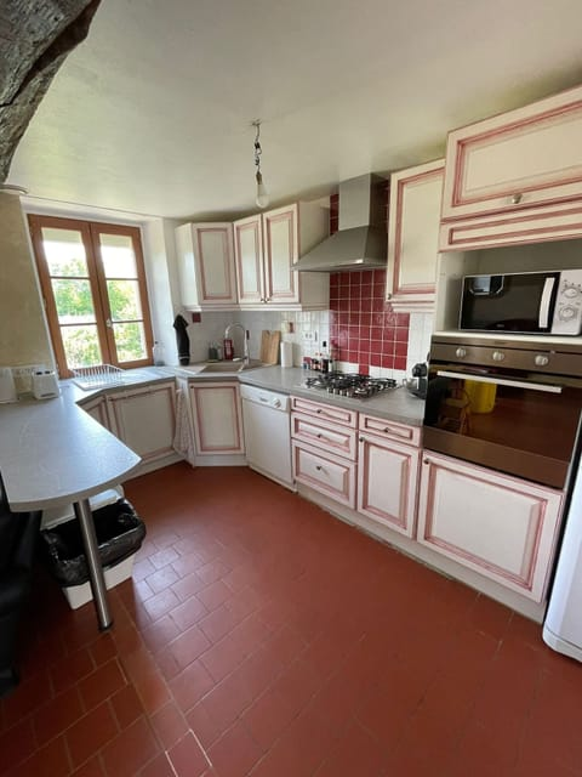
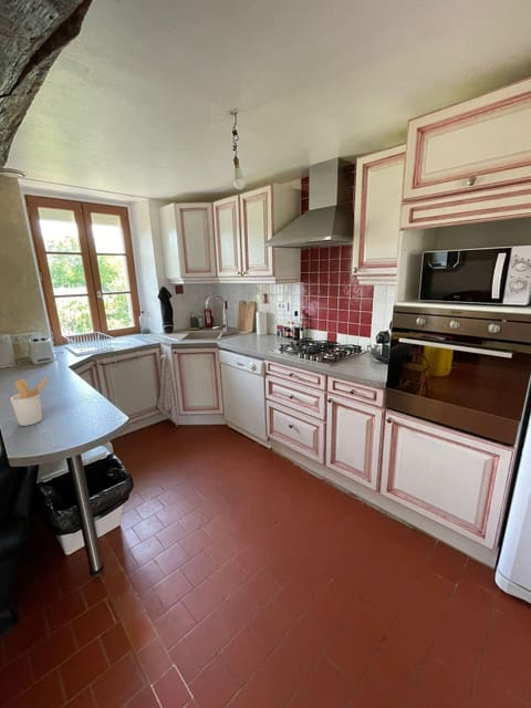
+ utensil holder (33, 399)
